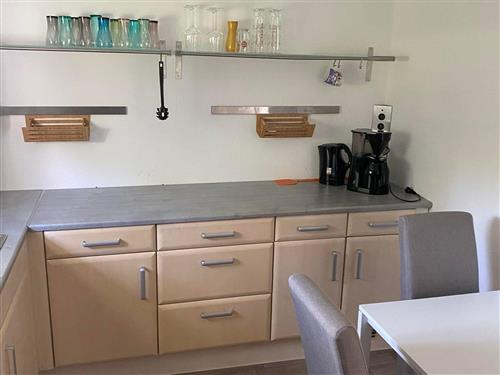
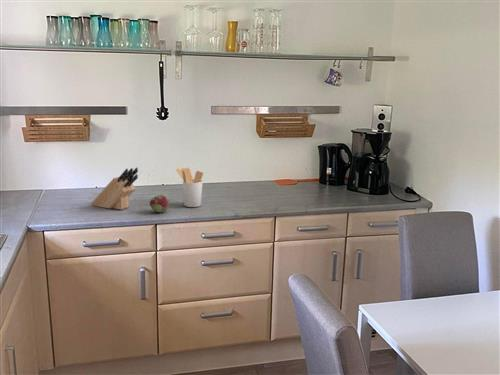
+ utensil holder (189, 186)
+ knife block (115, 186)
+ fruit (159, 203)
